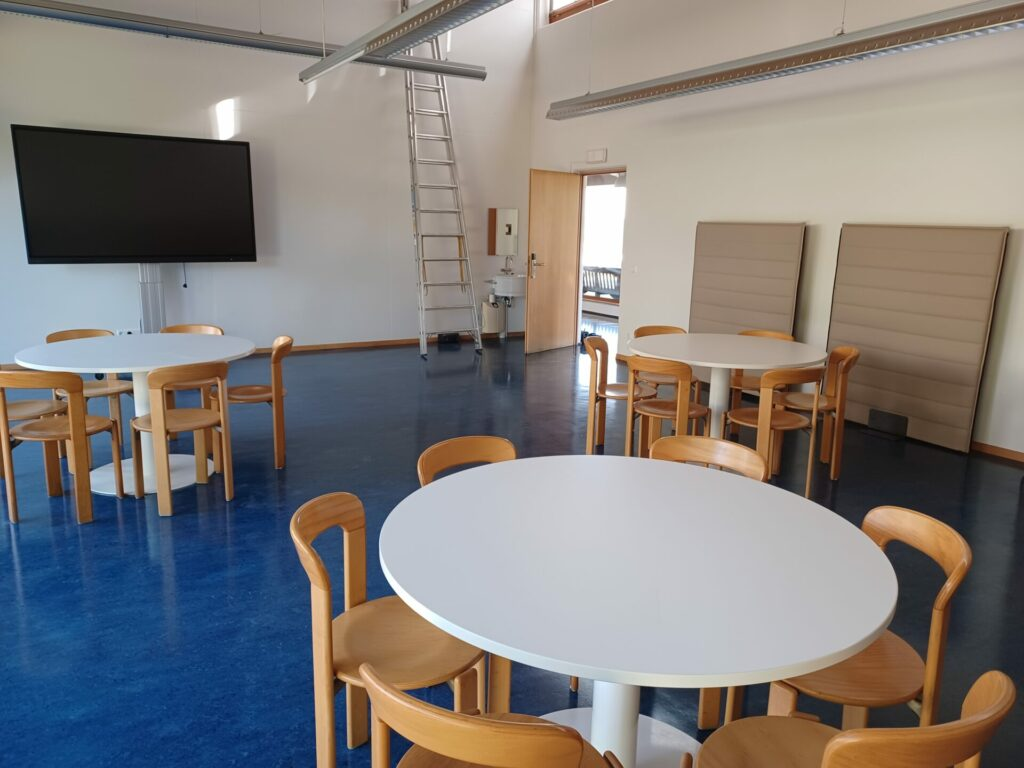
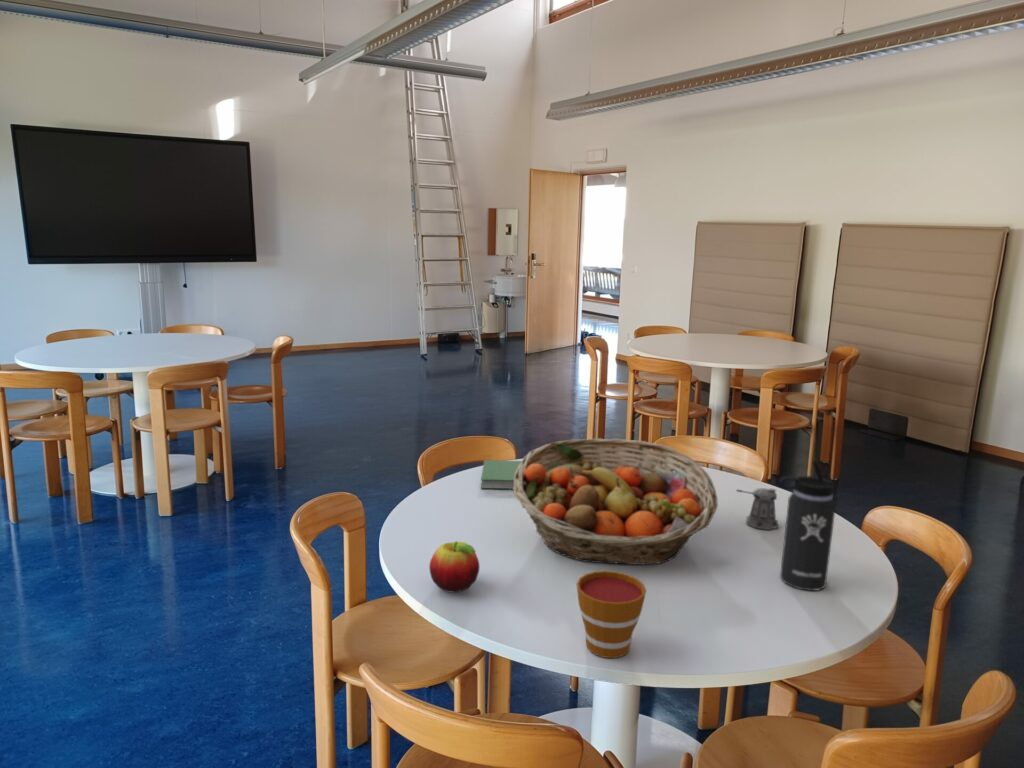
+ pepper shaker (760, 505)
+ hardcover book (515, 472)
+ fruit (454, 564)
+ thermos bottle (804, 521)
+ fruit basket (612, 498)
+ cup (612, 613)
